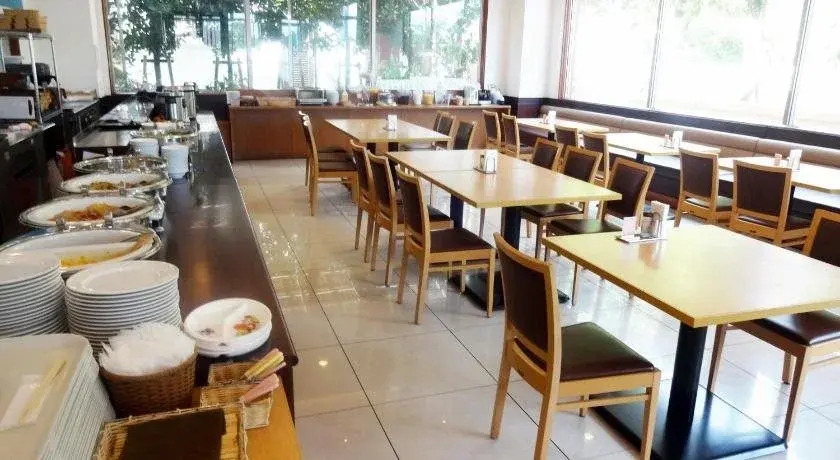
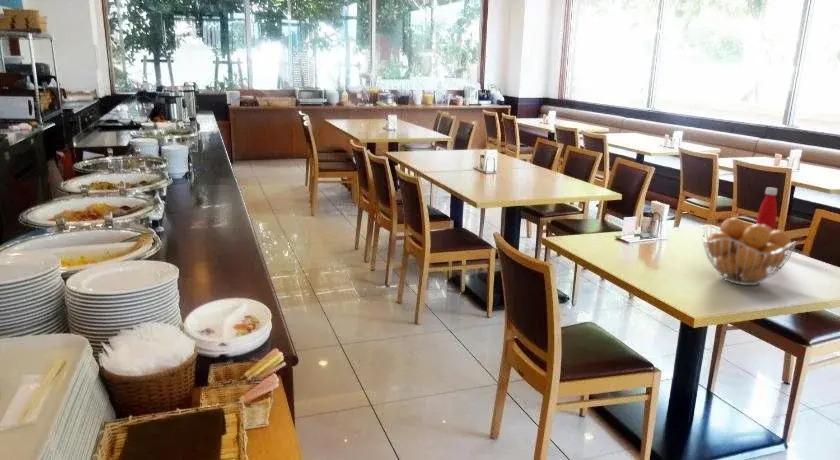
+ fruit basket (745, 250)
+ bottle (766, 218)
